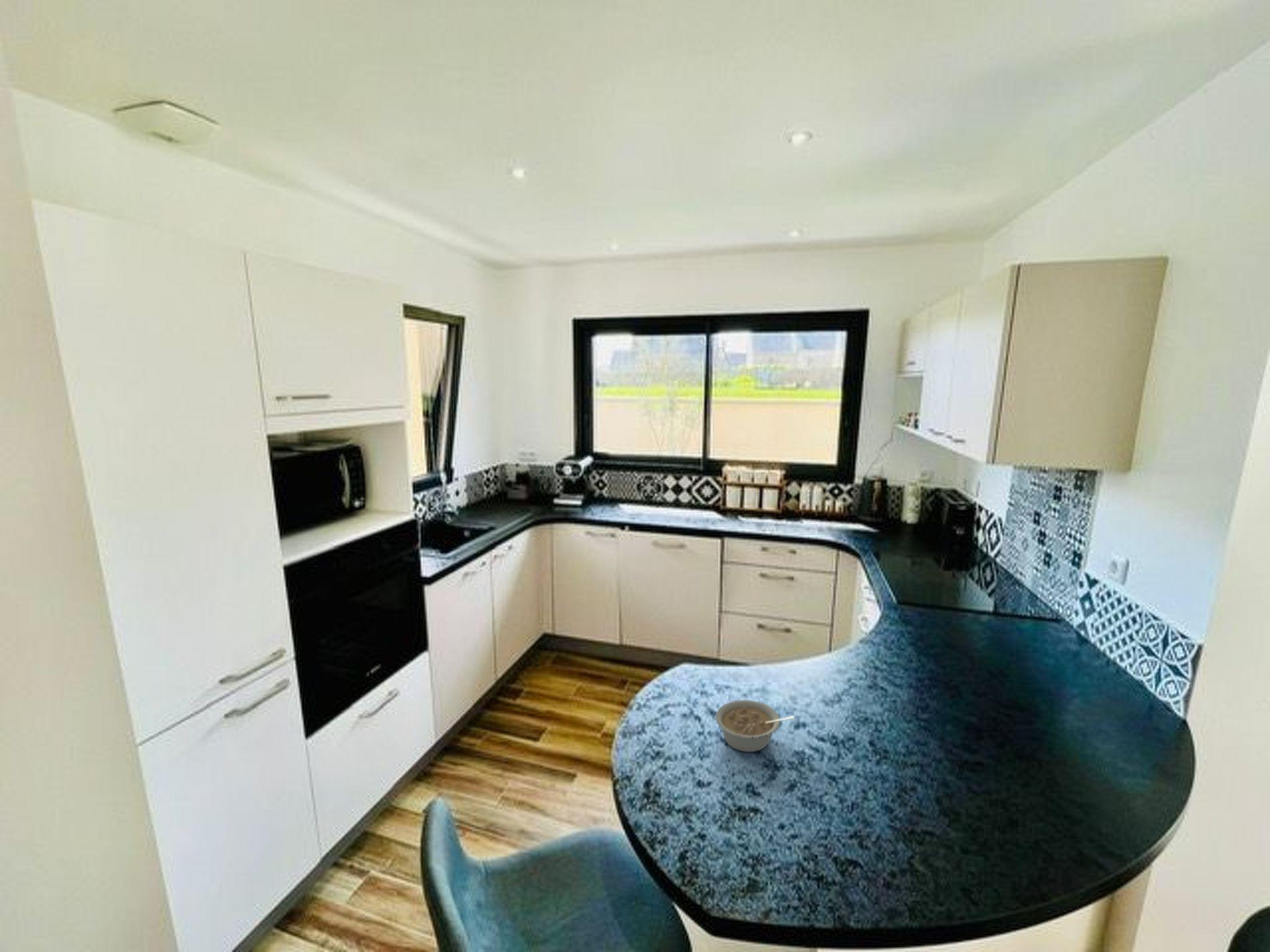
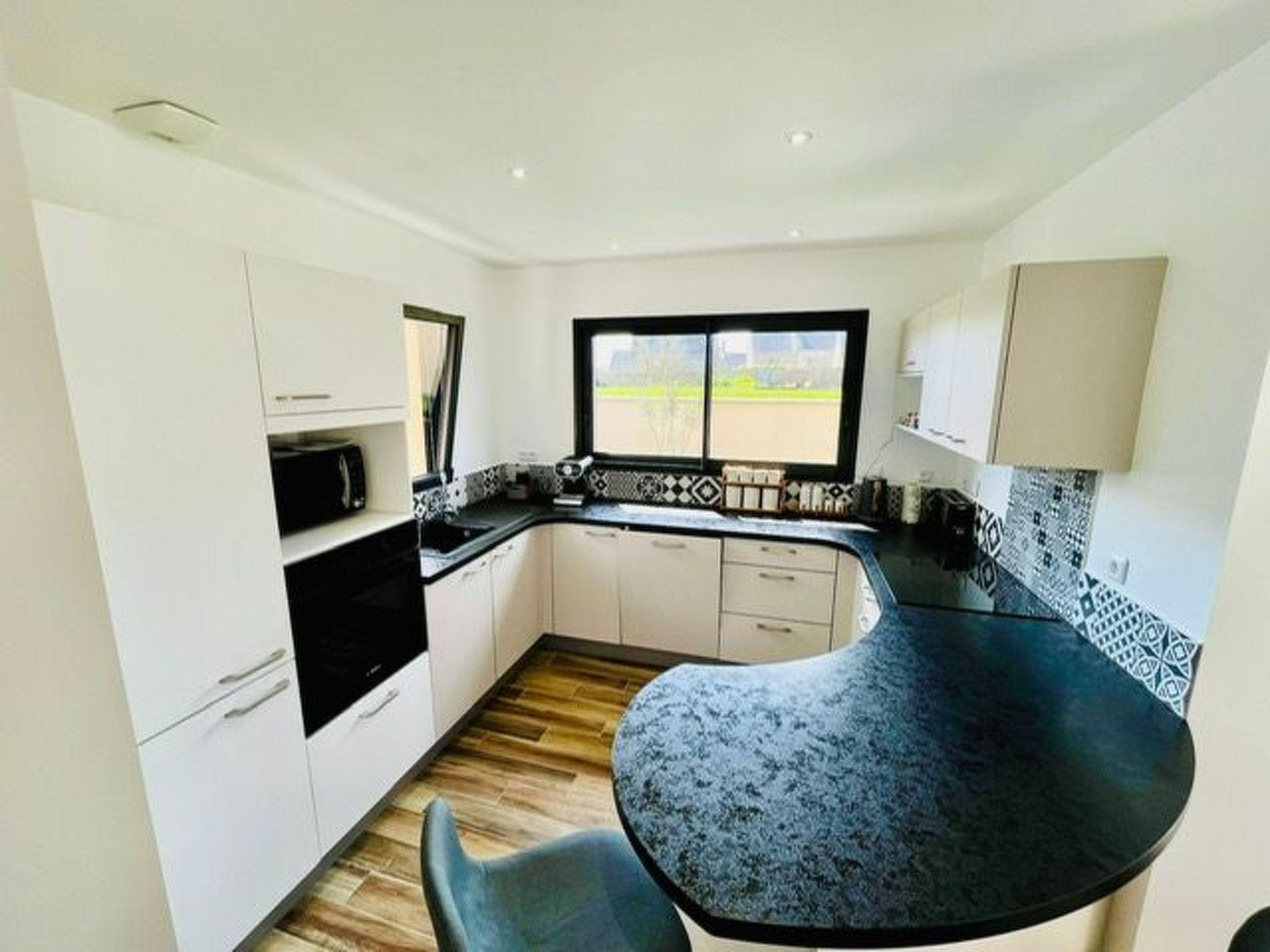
- legume (749, 725)
